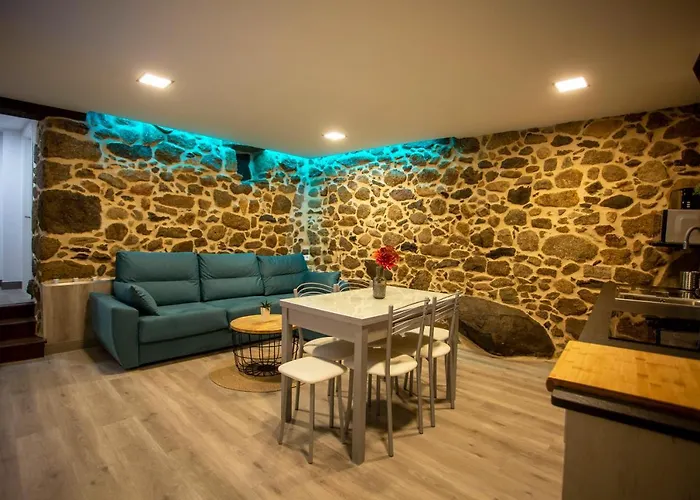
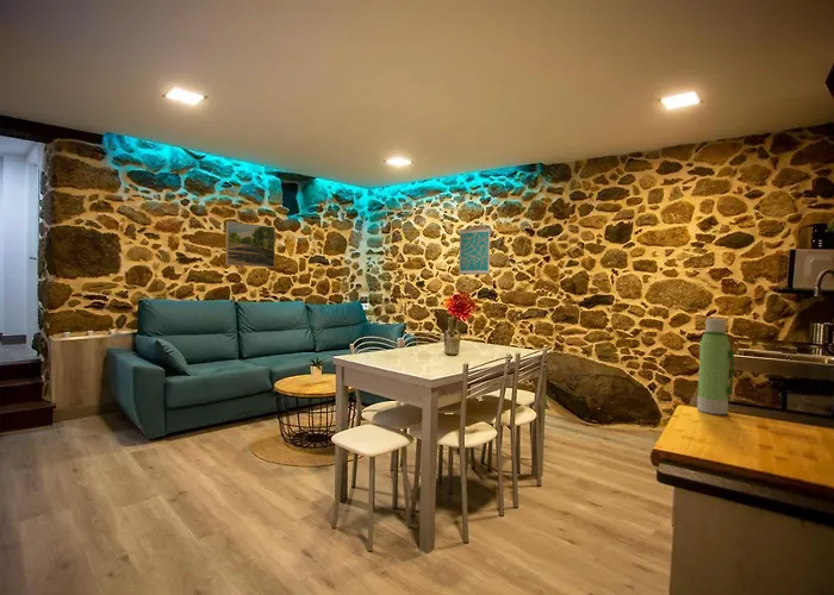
+ wall art (473, 251)
+ water bottle (714, 365)
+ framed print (250, 245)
